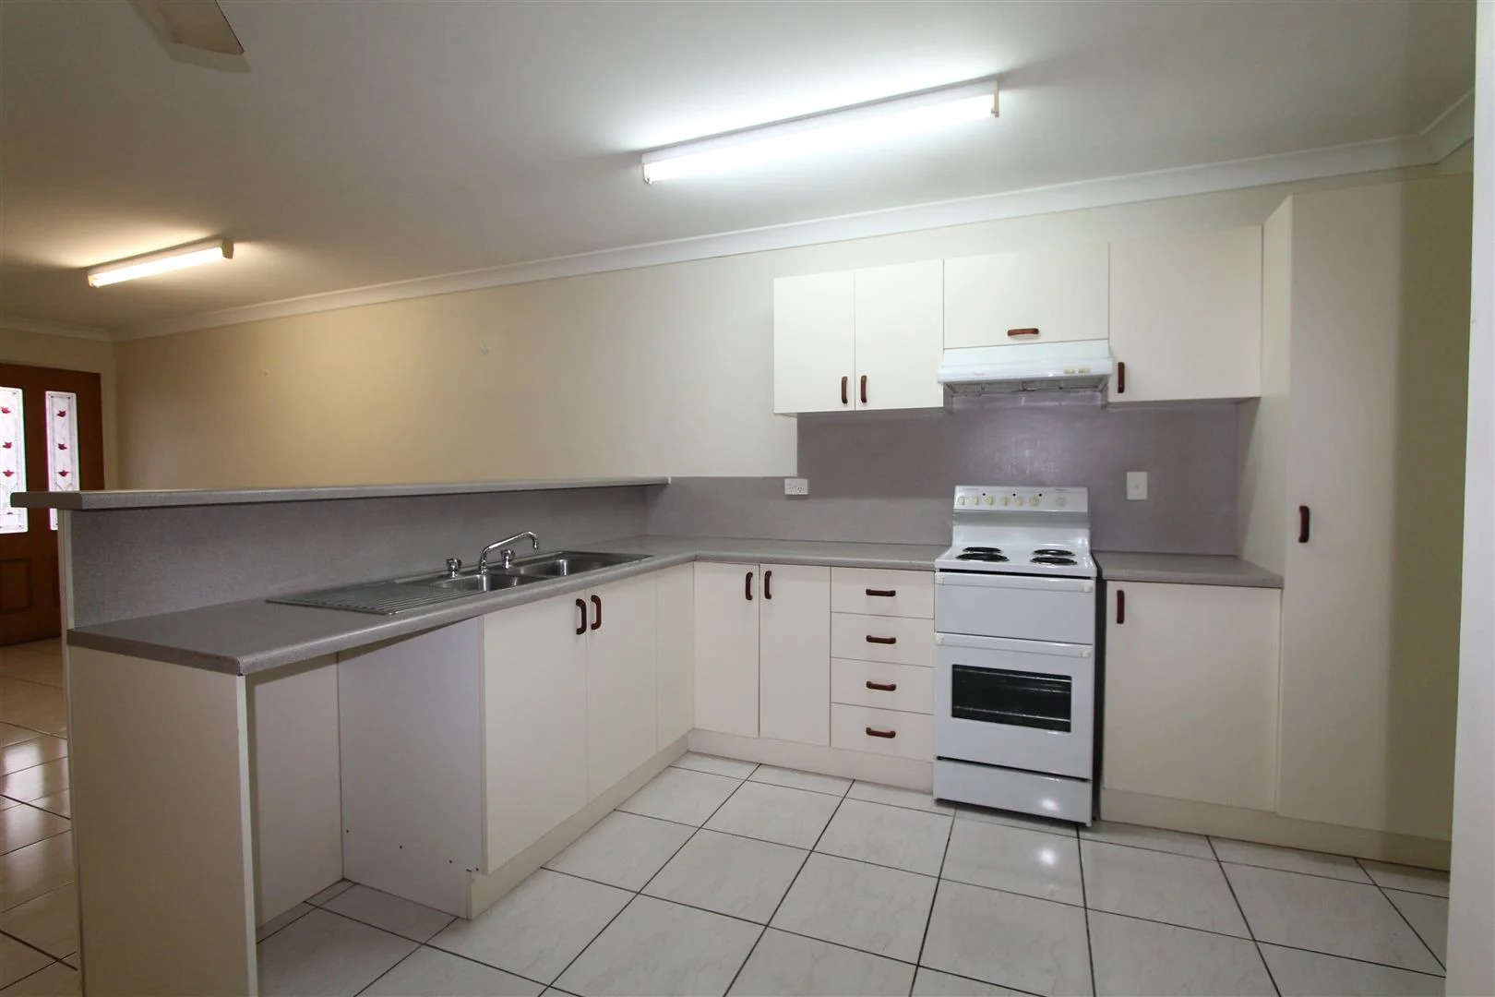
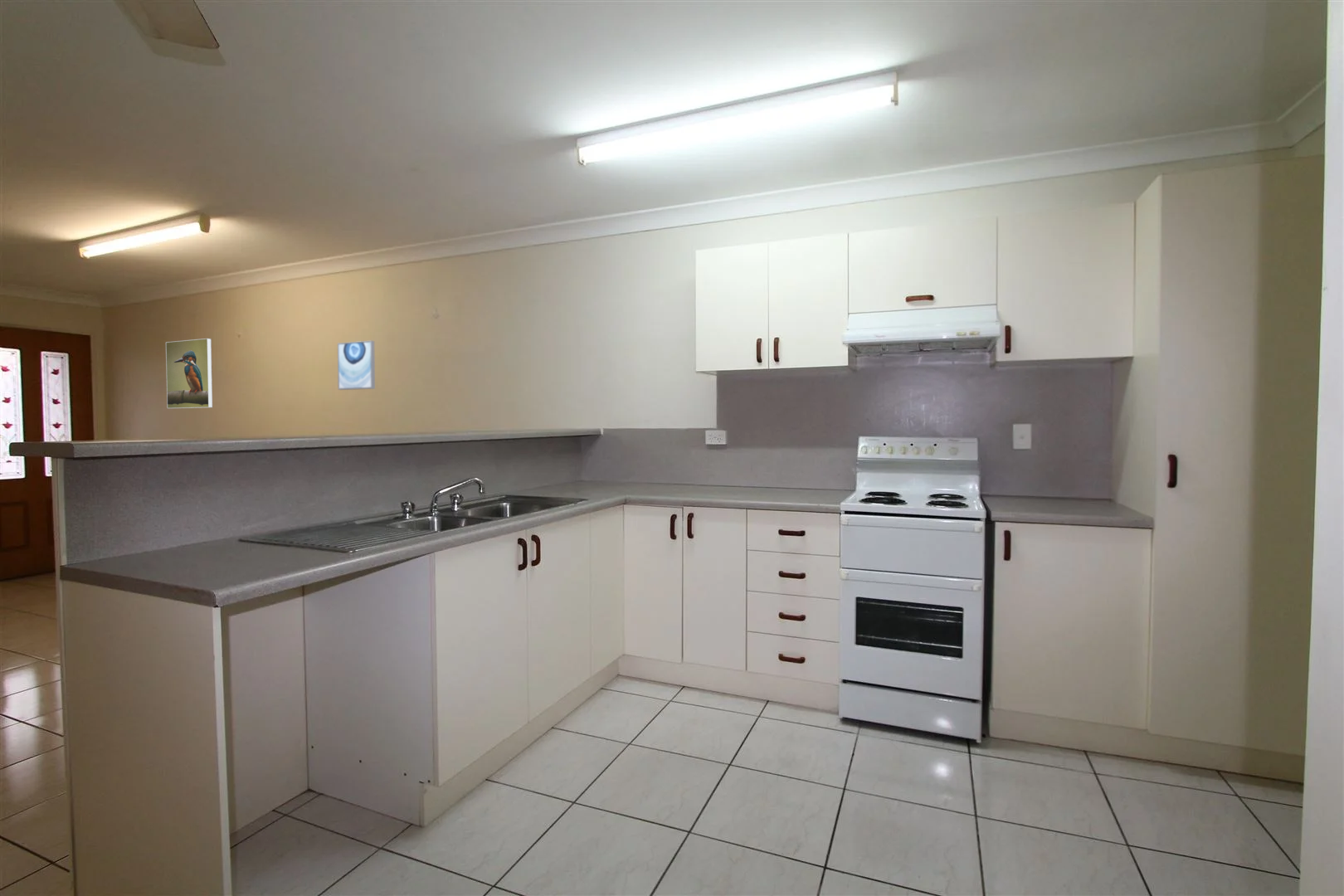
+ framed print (188, 374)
+ wall art (355, 365)
